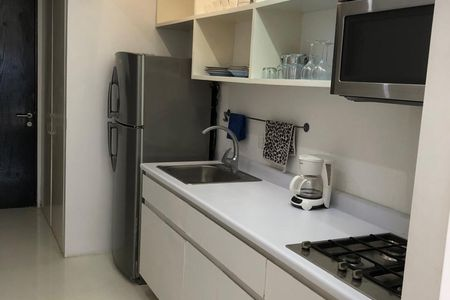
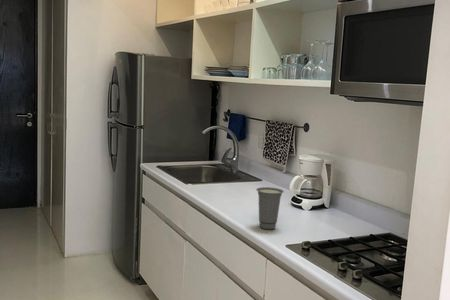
+ cup (268, 208)
